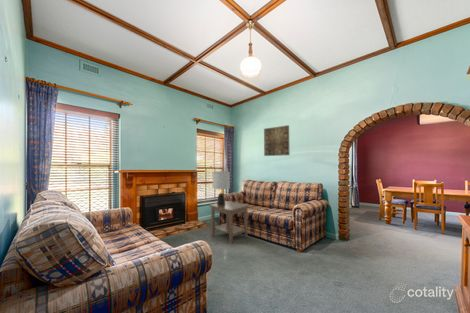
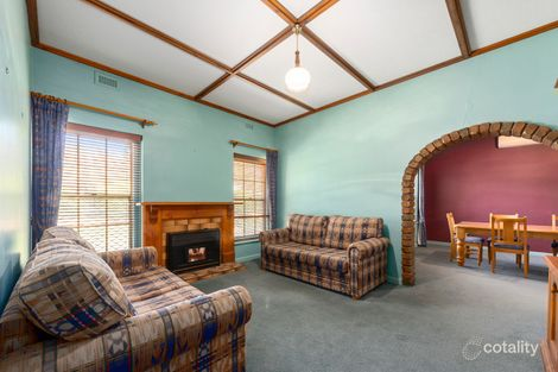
- side table (229, 220)
- wall art (276, 141)
- lamp (221, 187)
